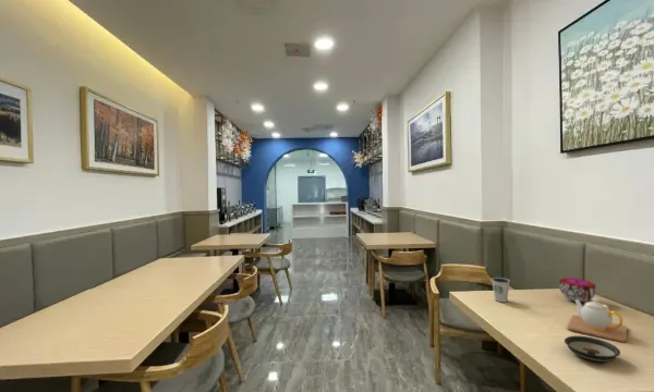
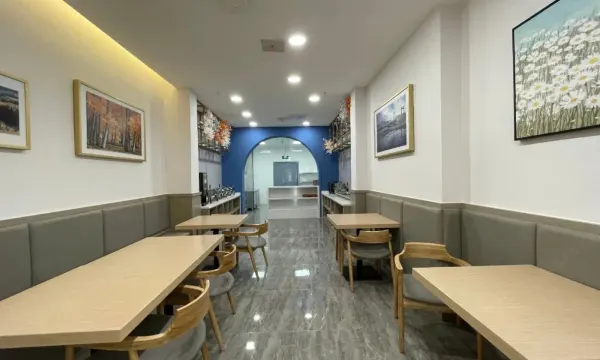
- saucer (591, 350)
- dixie cup (500, 290)
- decorative bowl (577, 291)
- teapot (596, 313)
